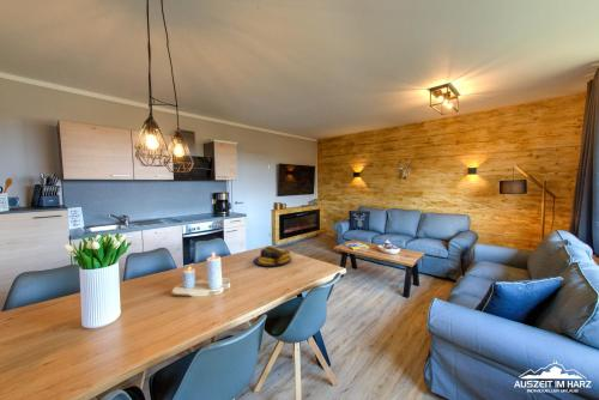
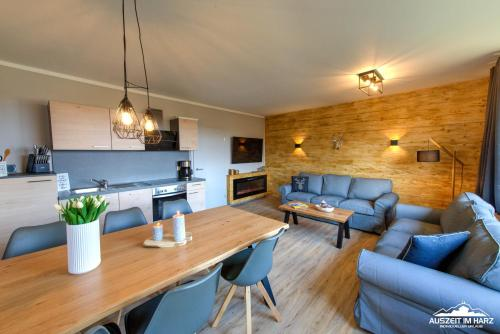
- fruit bowl (272, 253)
